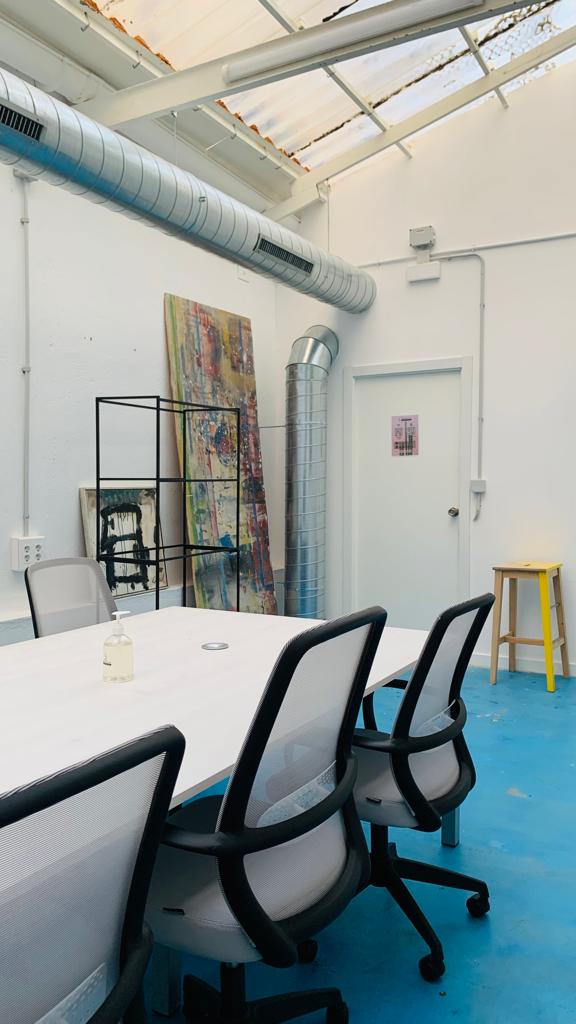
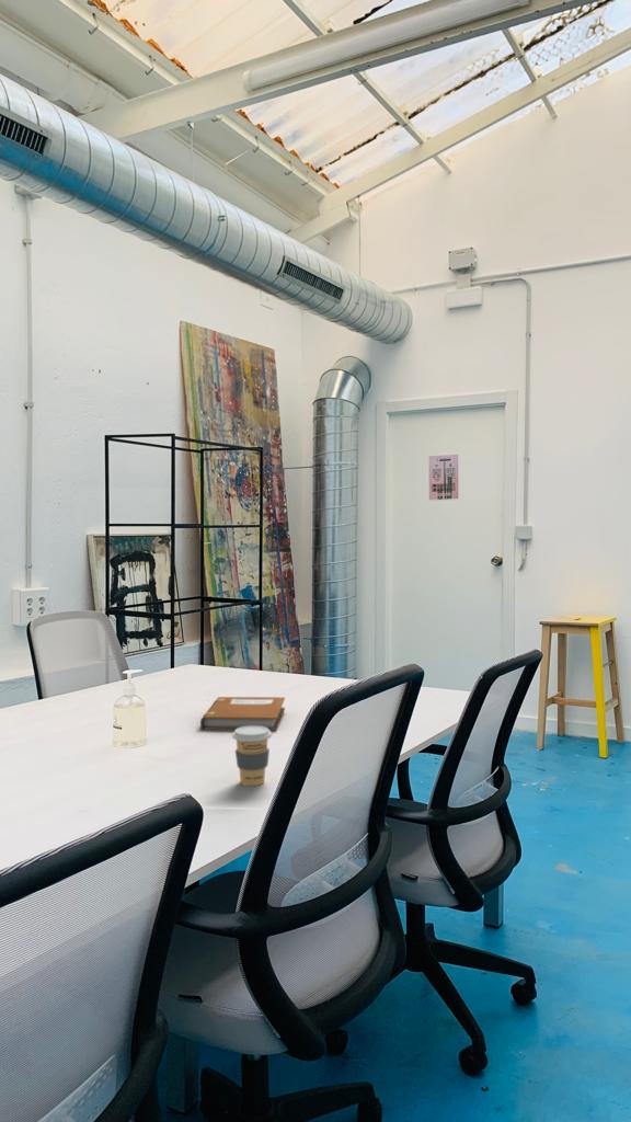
+ notebook (244, 712)
+ coffee cup (252, 756)
